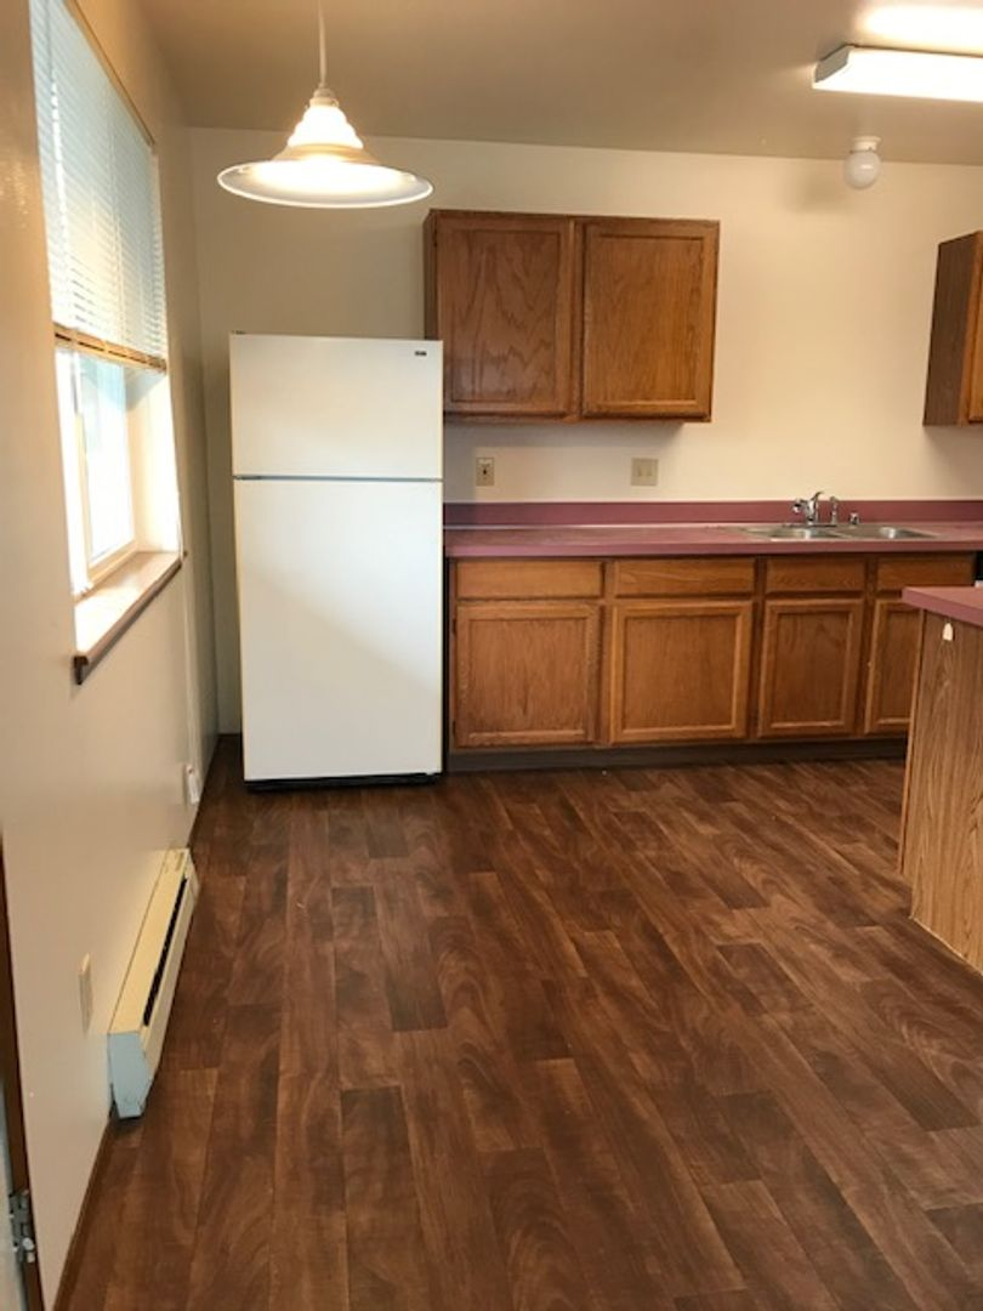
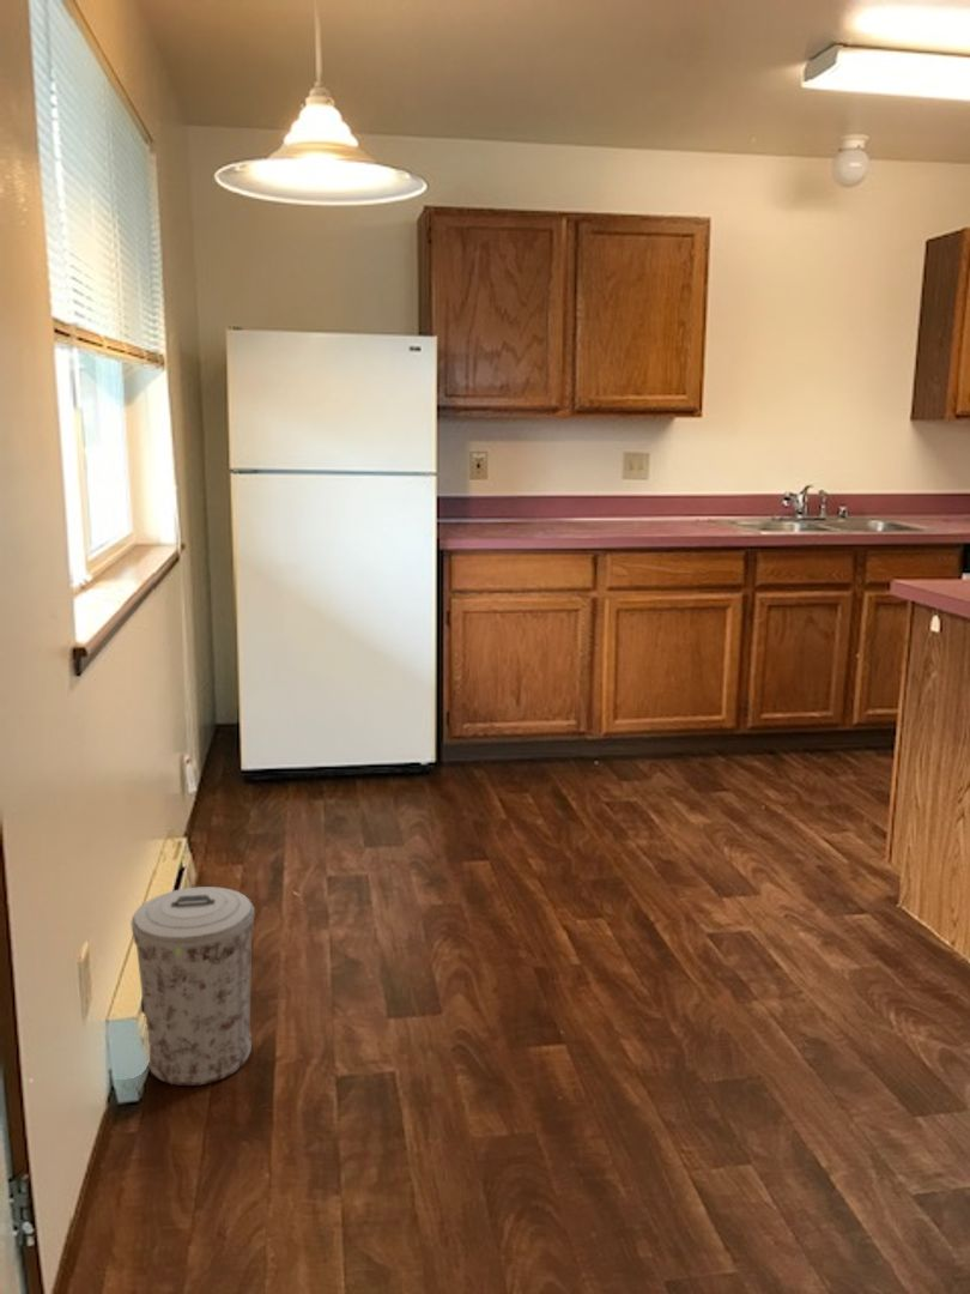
+ trash can (196, 978)
